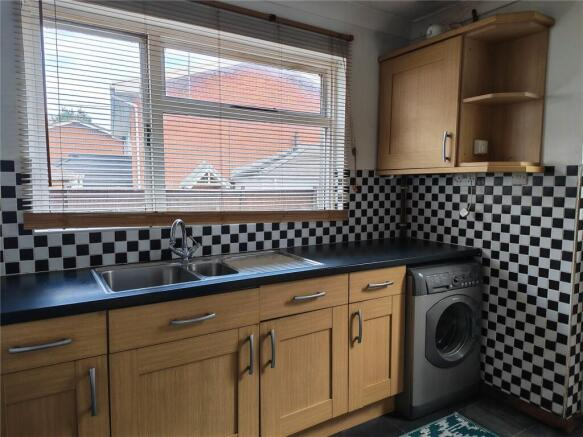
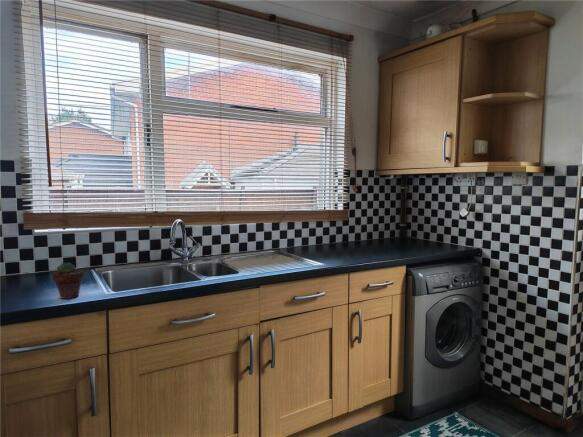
+ potted succulent (68, 279)
